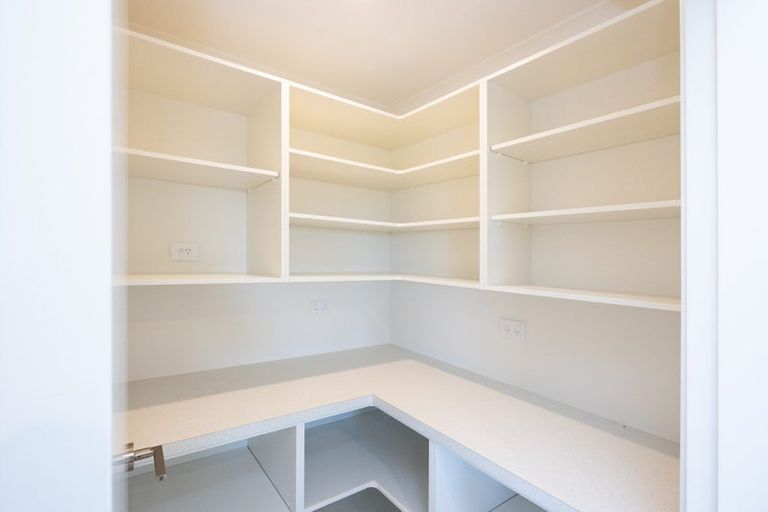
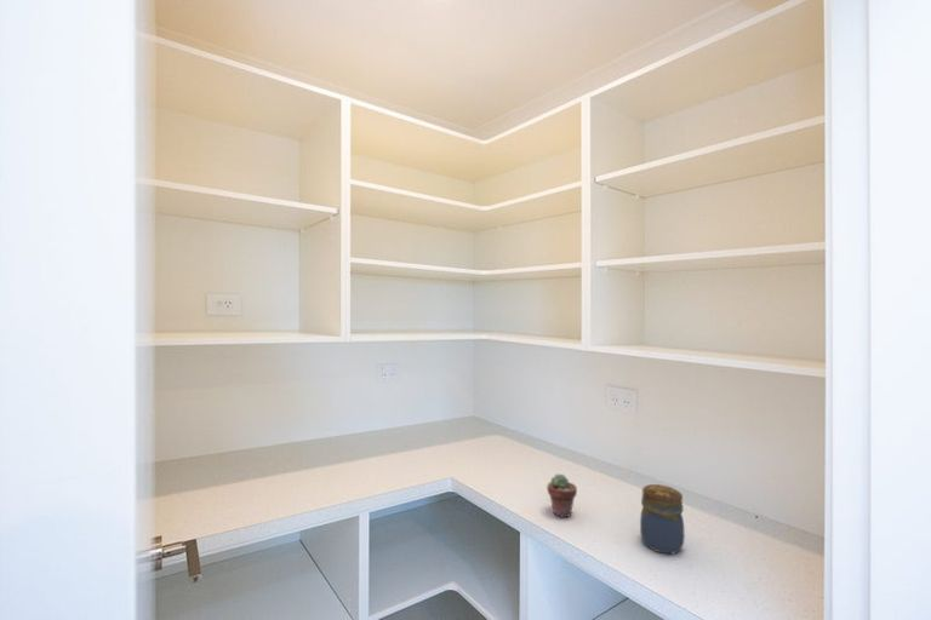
+ jar (661, 516)
+ potted succulent (561, 493)
